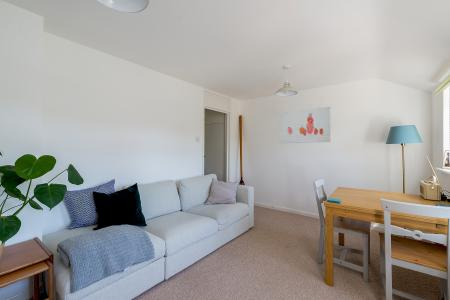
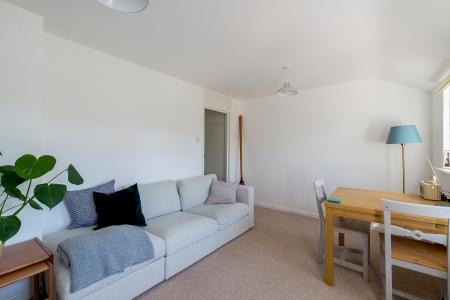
- wall art (303, 126)
